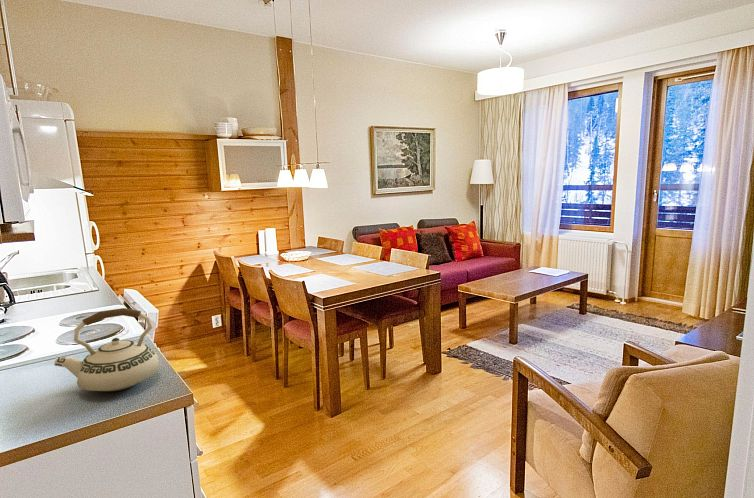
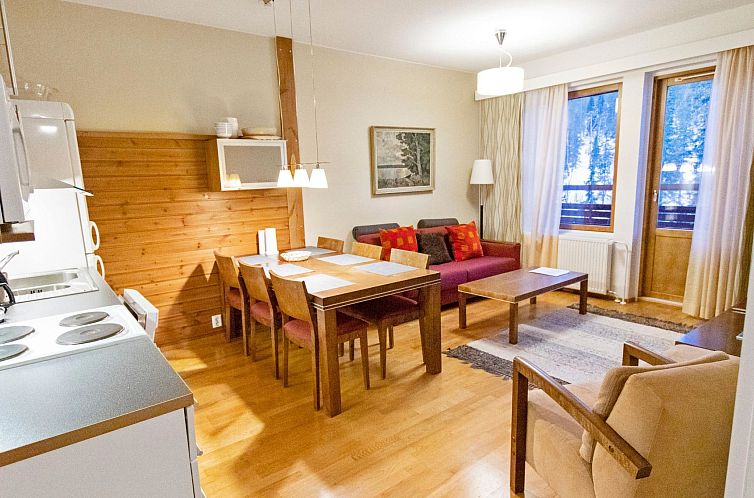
- teakettle (107, 349)
